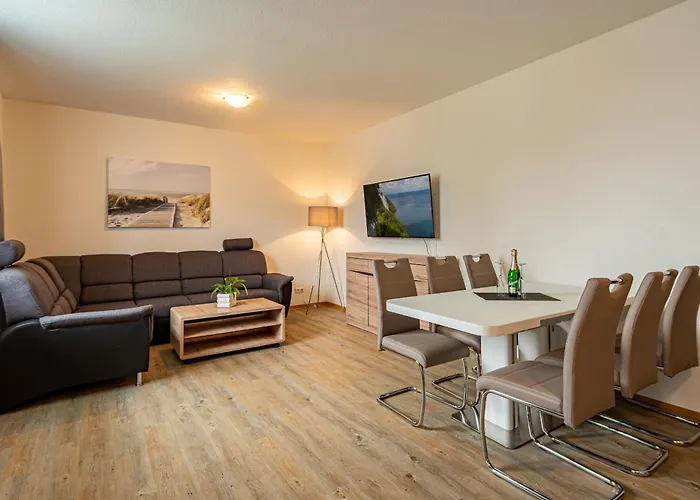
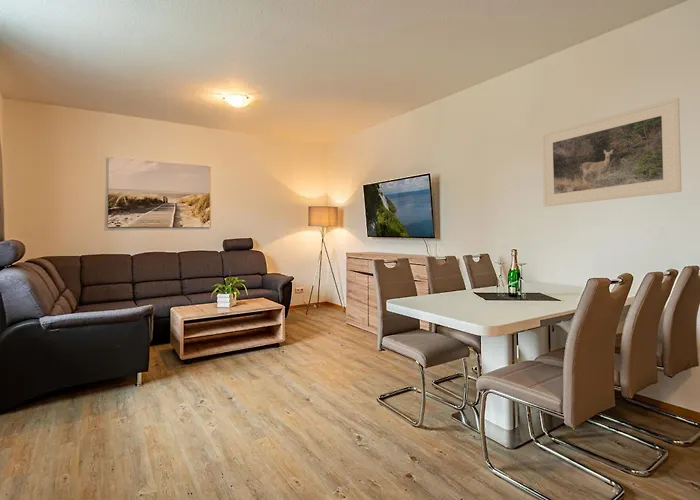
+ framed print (602, 159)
